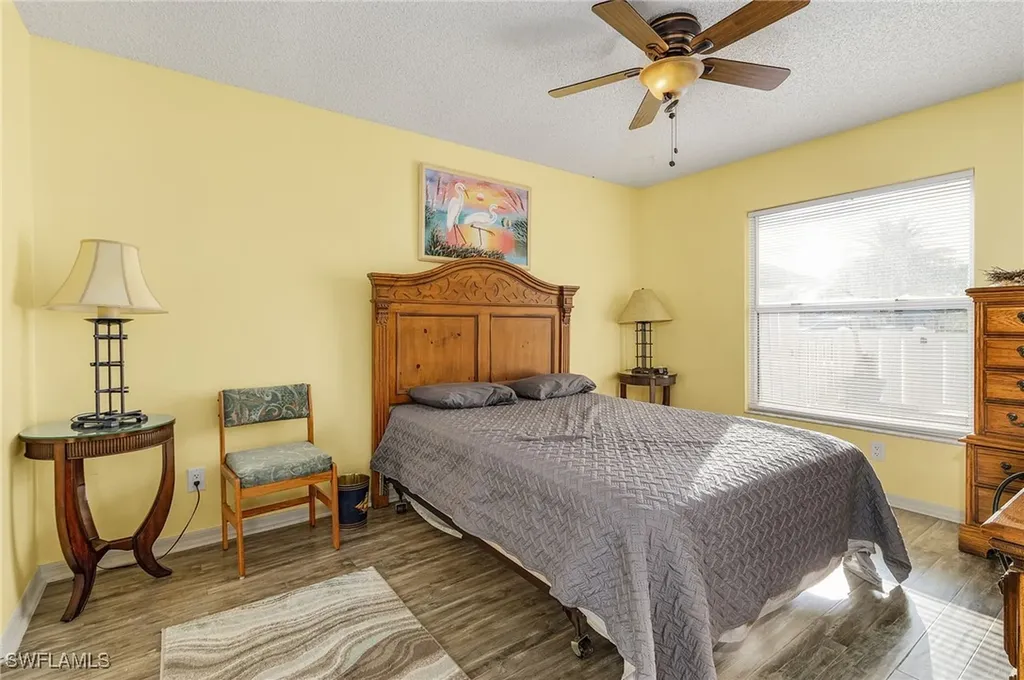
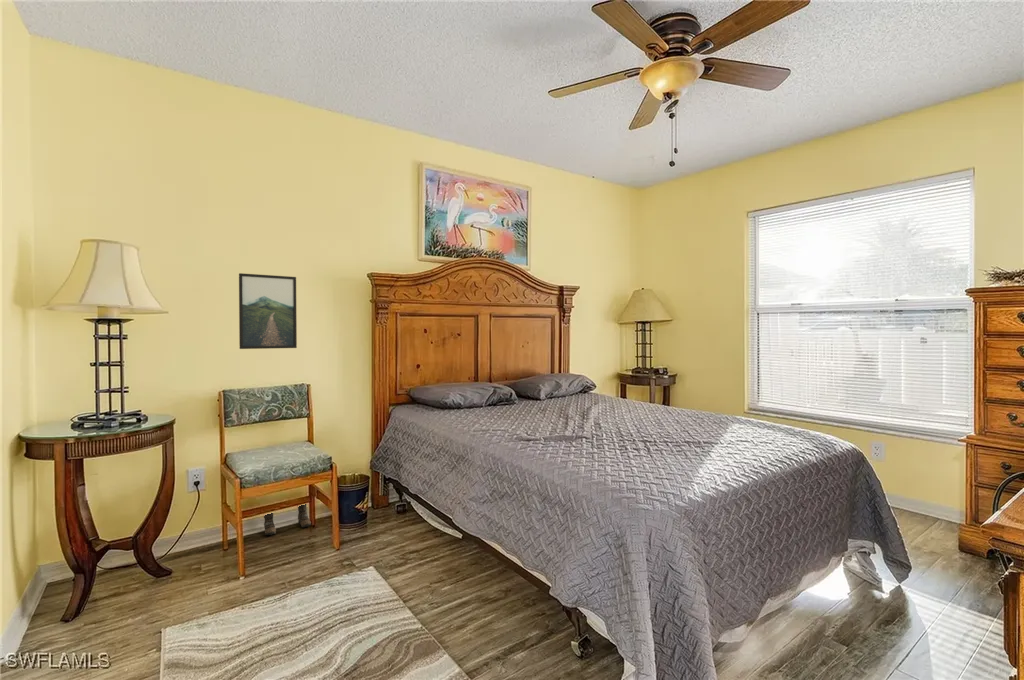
+ boots (298, 517)
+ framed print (268, 311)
